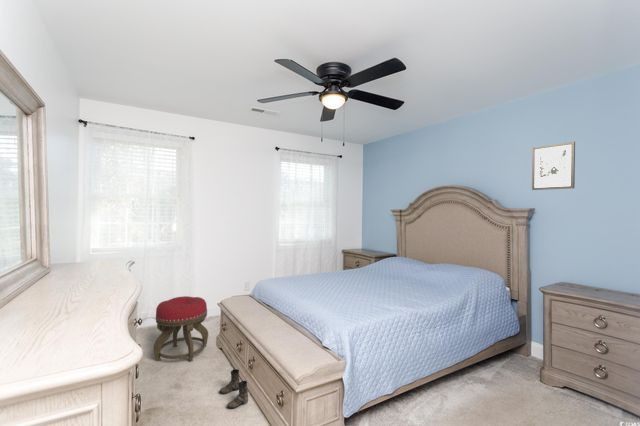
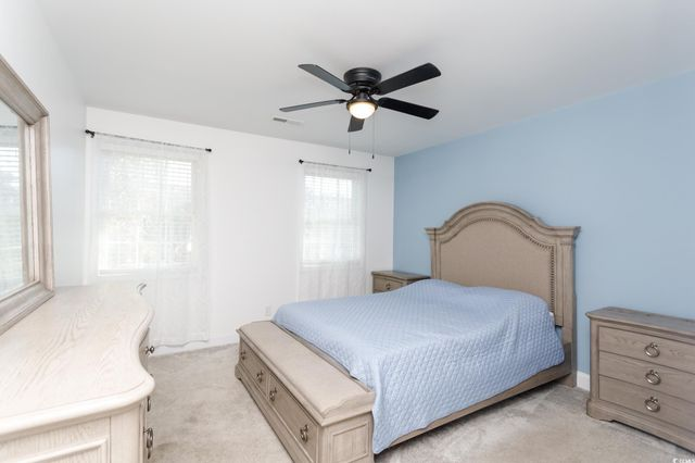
- wall art (552, 167)
- stool (183, 327)
- boots (233, 387)
